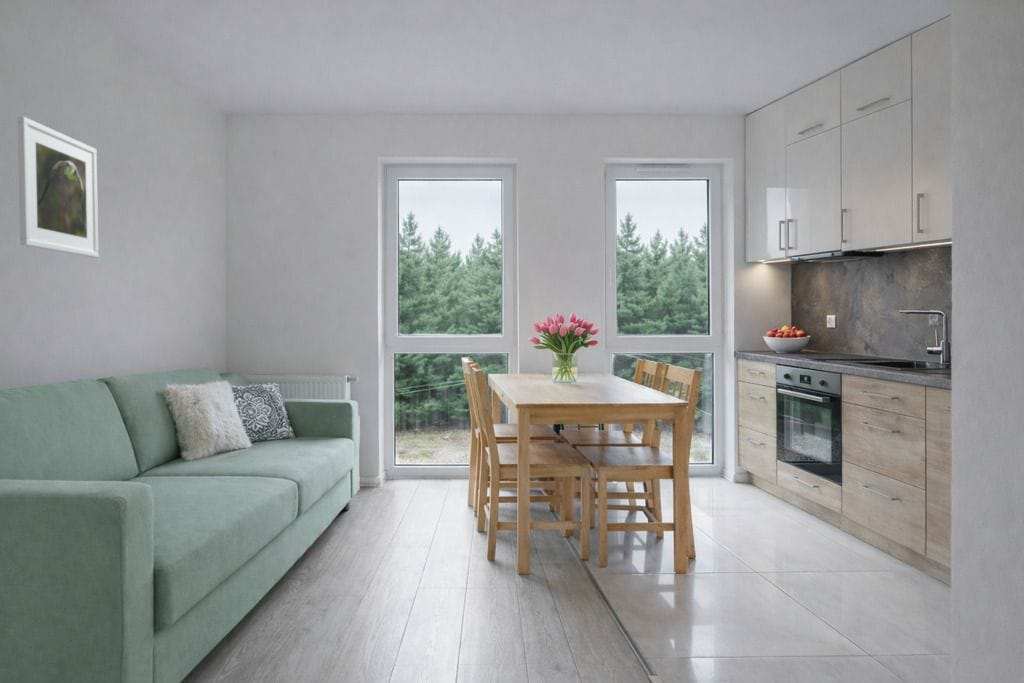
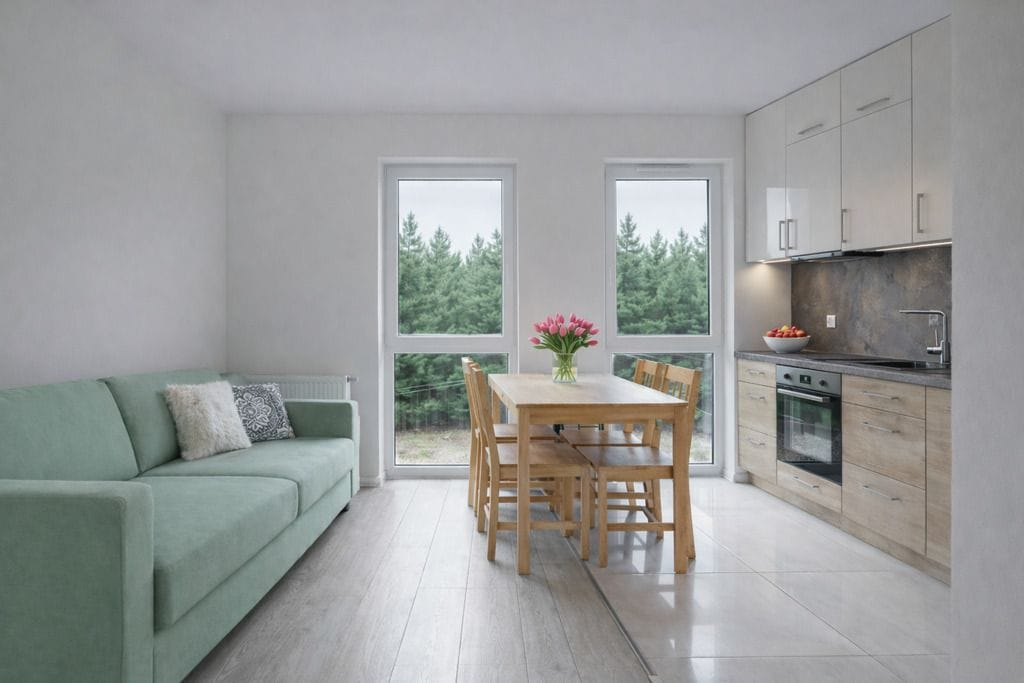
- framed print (61, 192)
